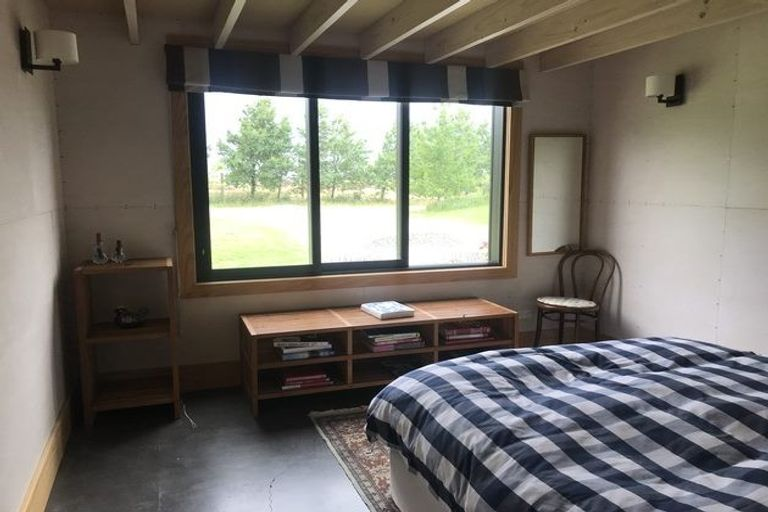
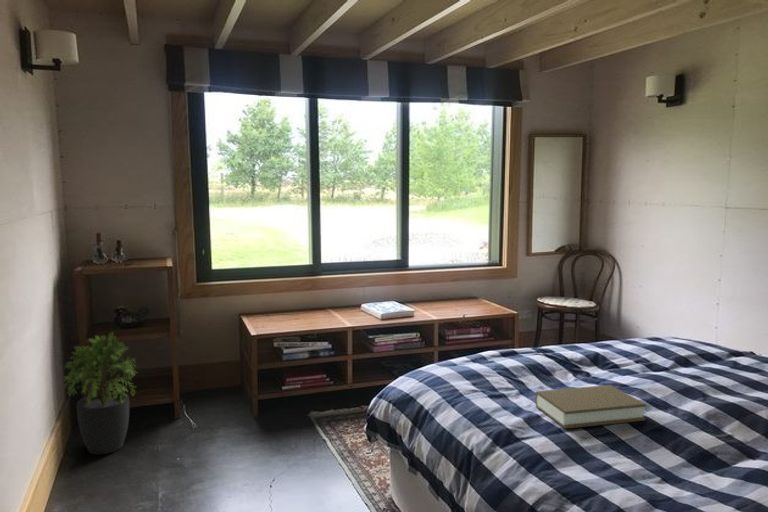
+ potted plant (100, 392)
+ book (588, 405)
